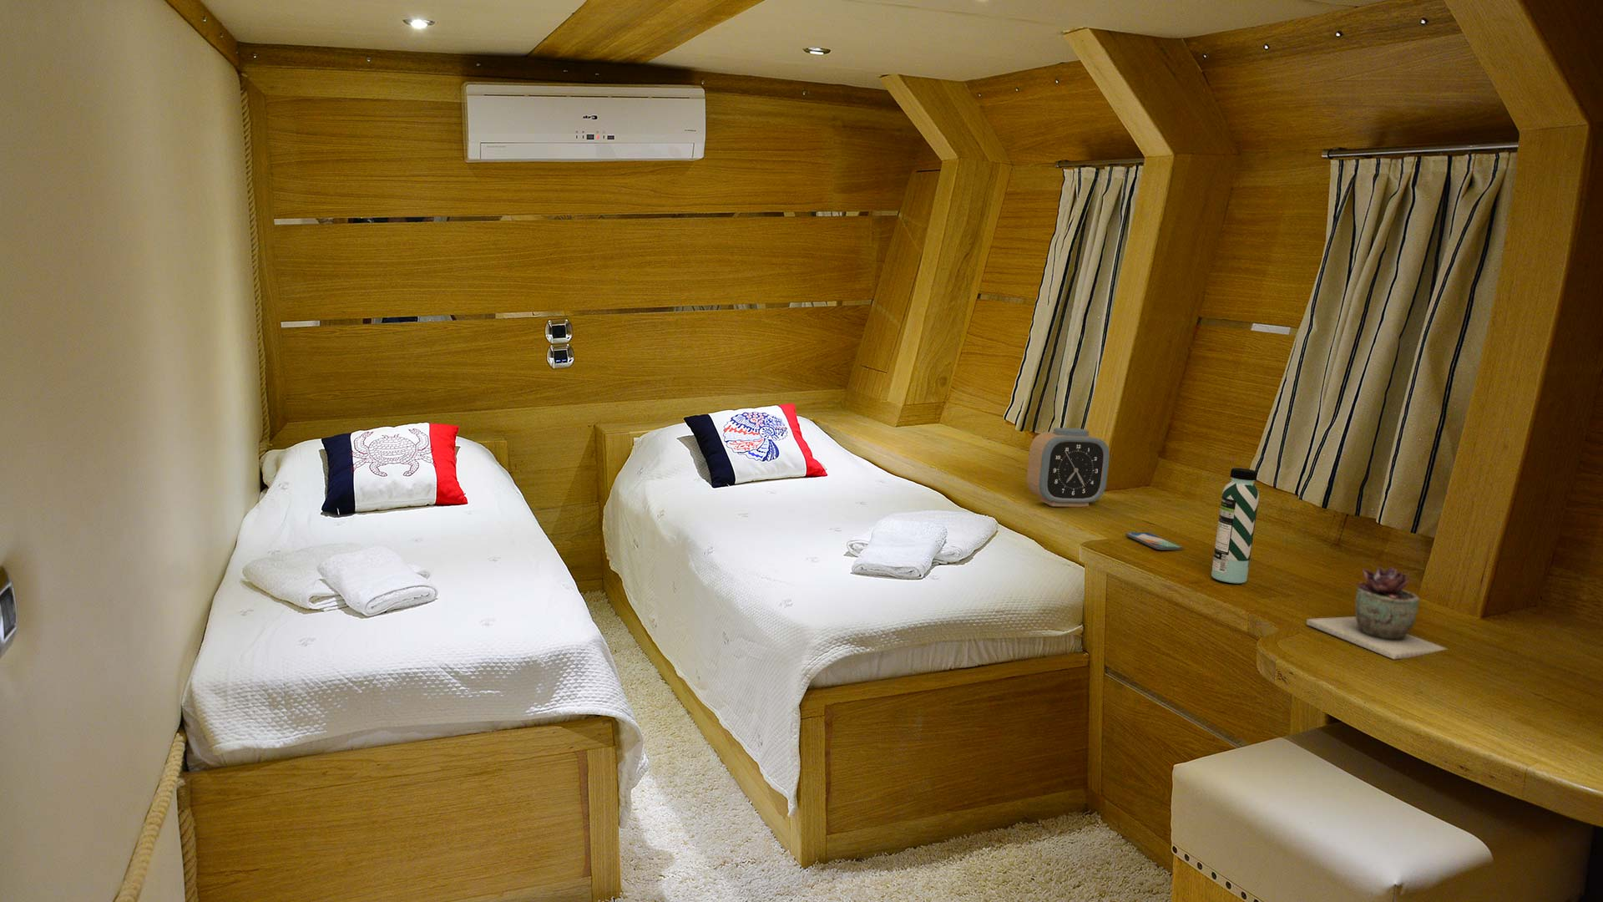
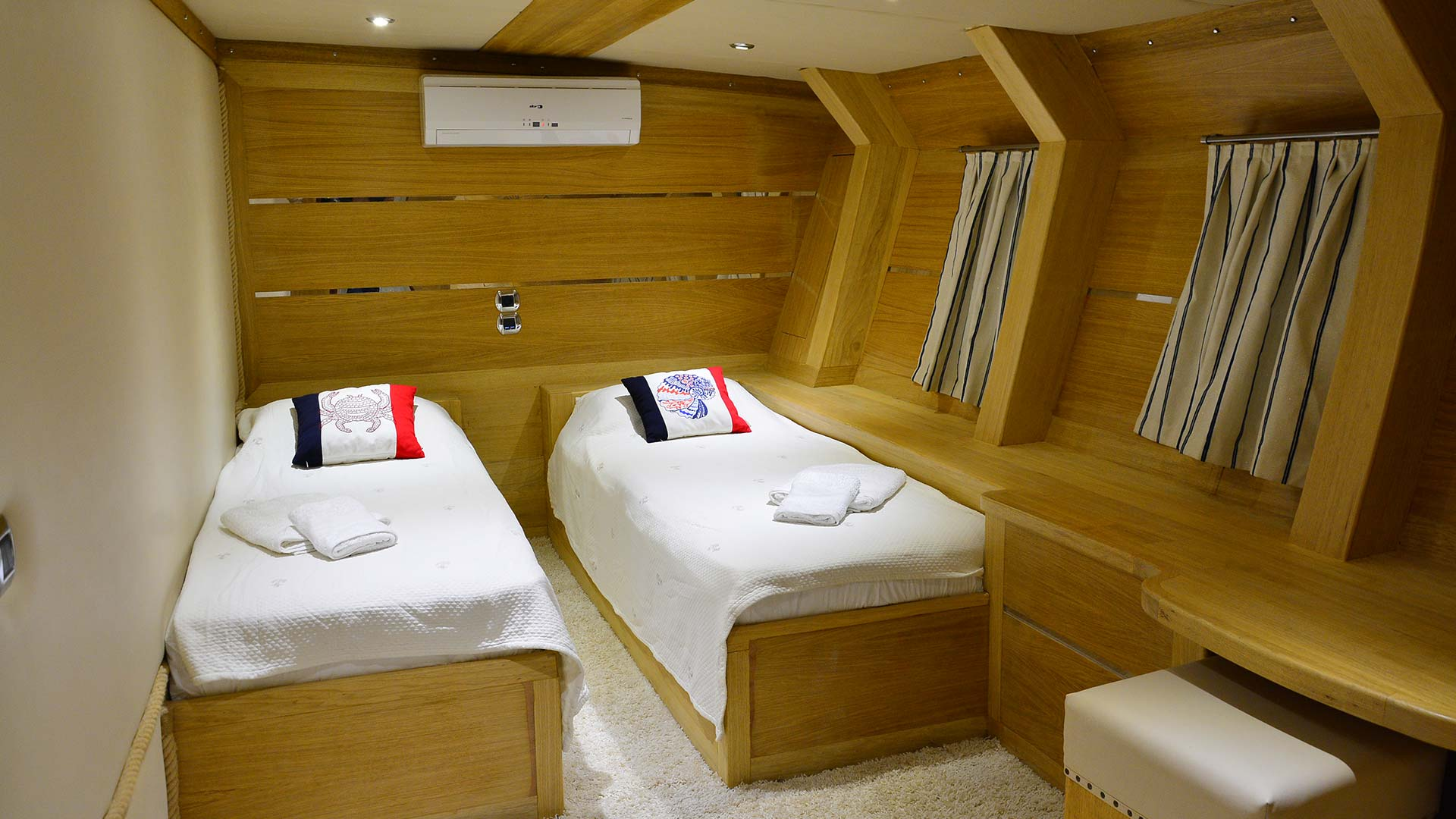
- alarm clock (1068, 467)
- succulent plant (1386, 604)
- water bottle (1235, 524)
- smartphone (1153, 541)
